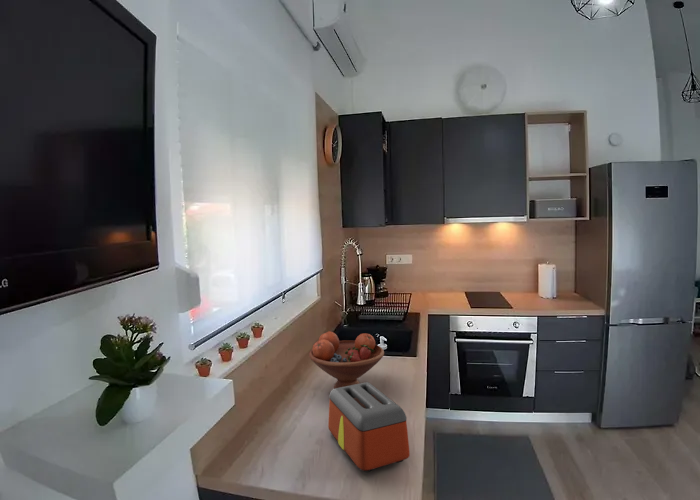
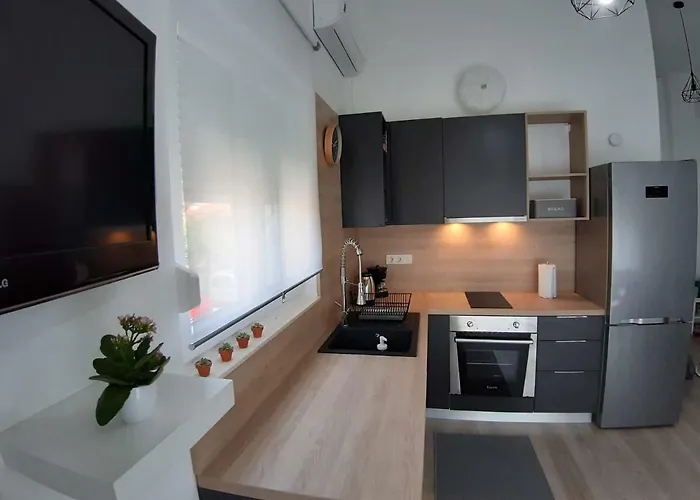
- fruit bowl (346, 363)
- toaster (364, 420)
